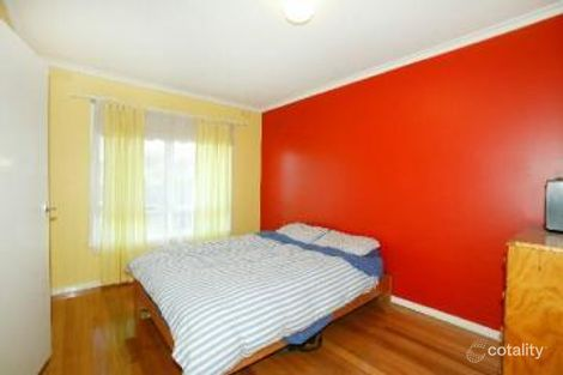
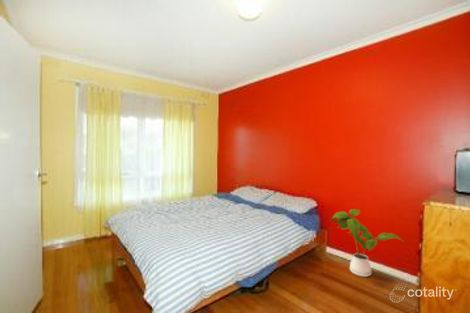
+ house plant (359, 242)
